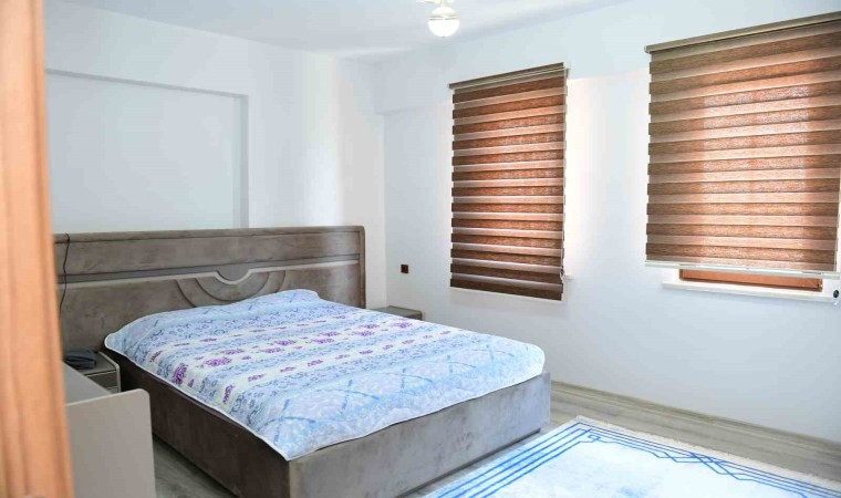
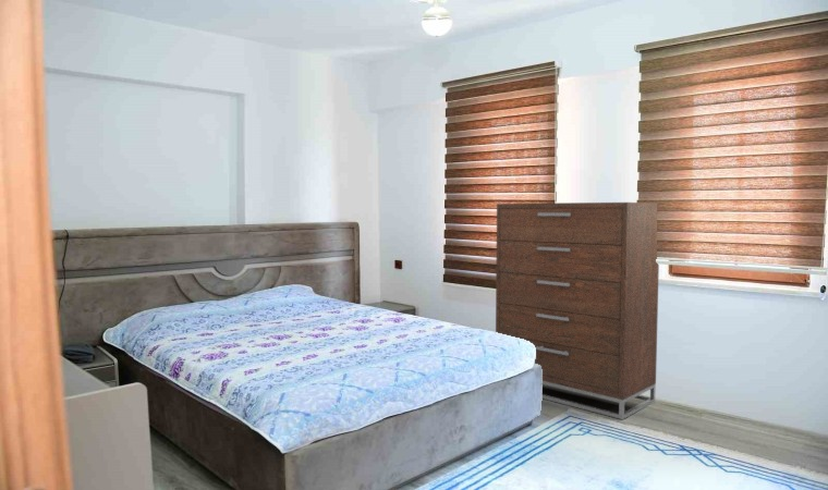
+ dresser (572, 299)
